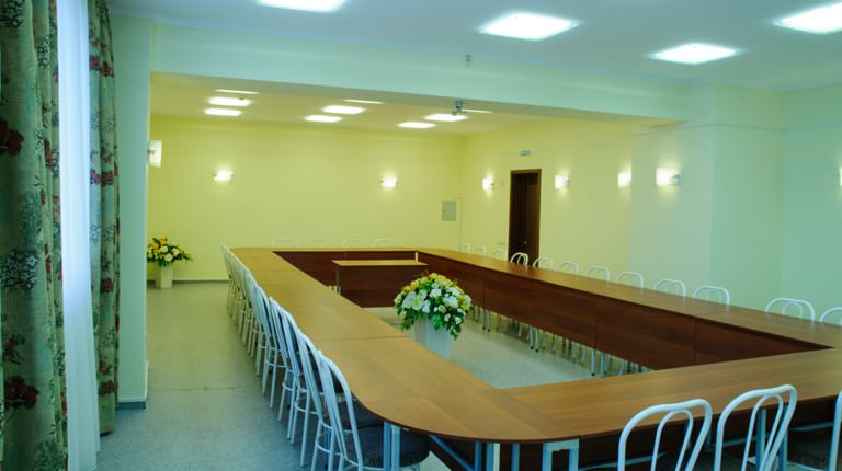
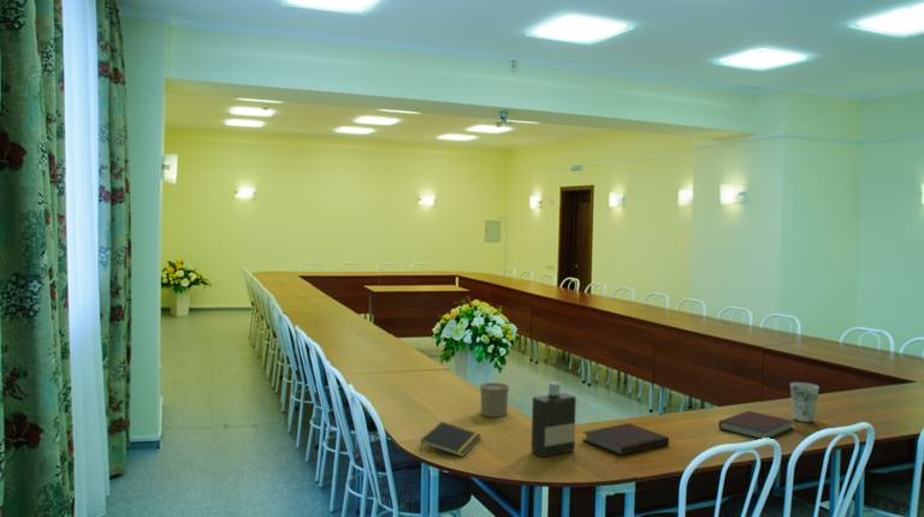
+ notepad (451, 438)
+ cup (493, 399)
+ bottle (553, 417)
+ notebook (624, 438)
+ cup (804, 402)
+ notebook (756, 424)
